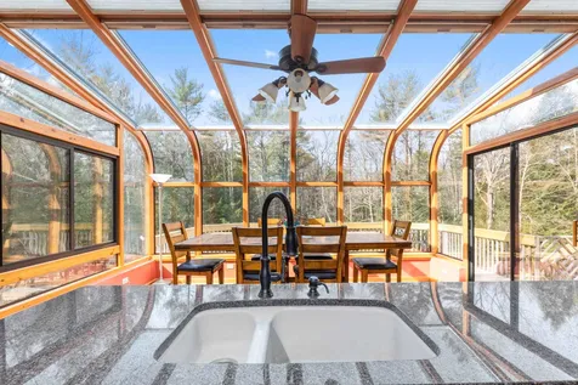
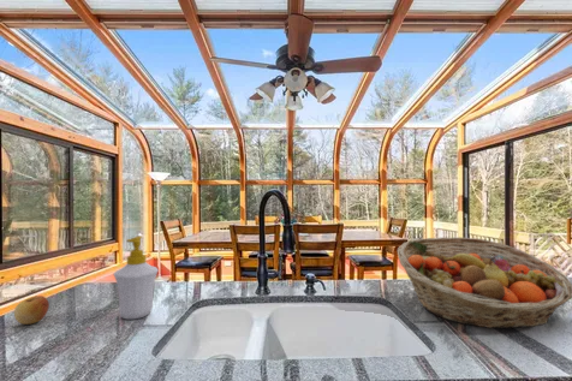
+ apple (31, 308)
+ fruit basket (476, 276)
+ soap bottle (136, 275)
